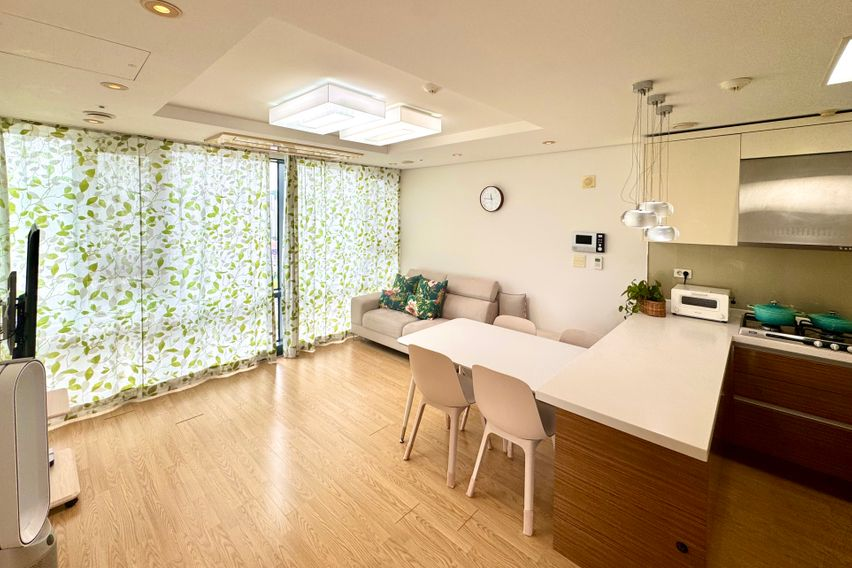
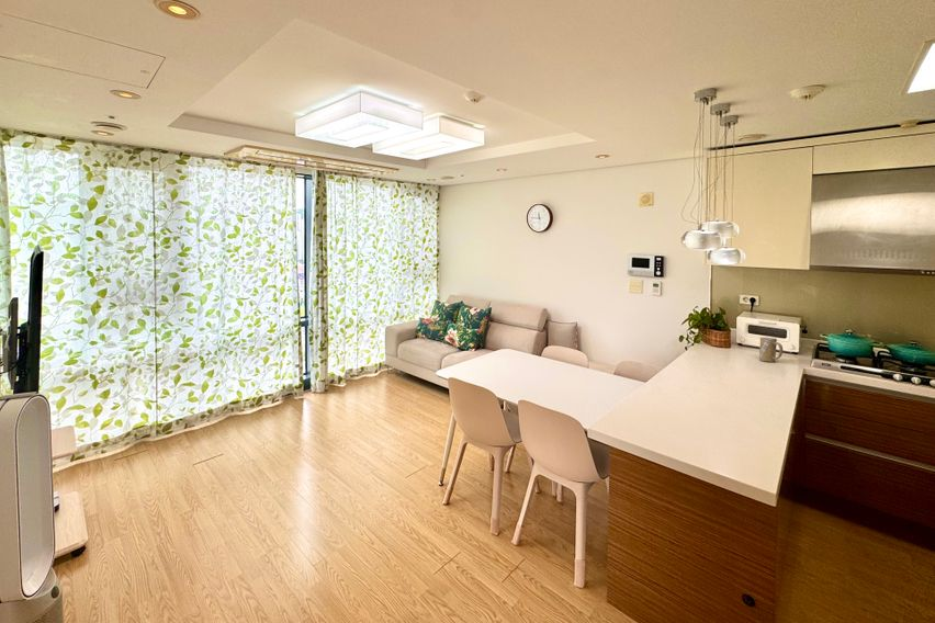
+ mug (770, 349)
